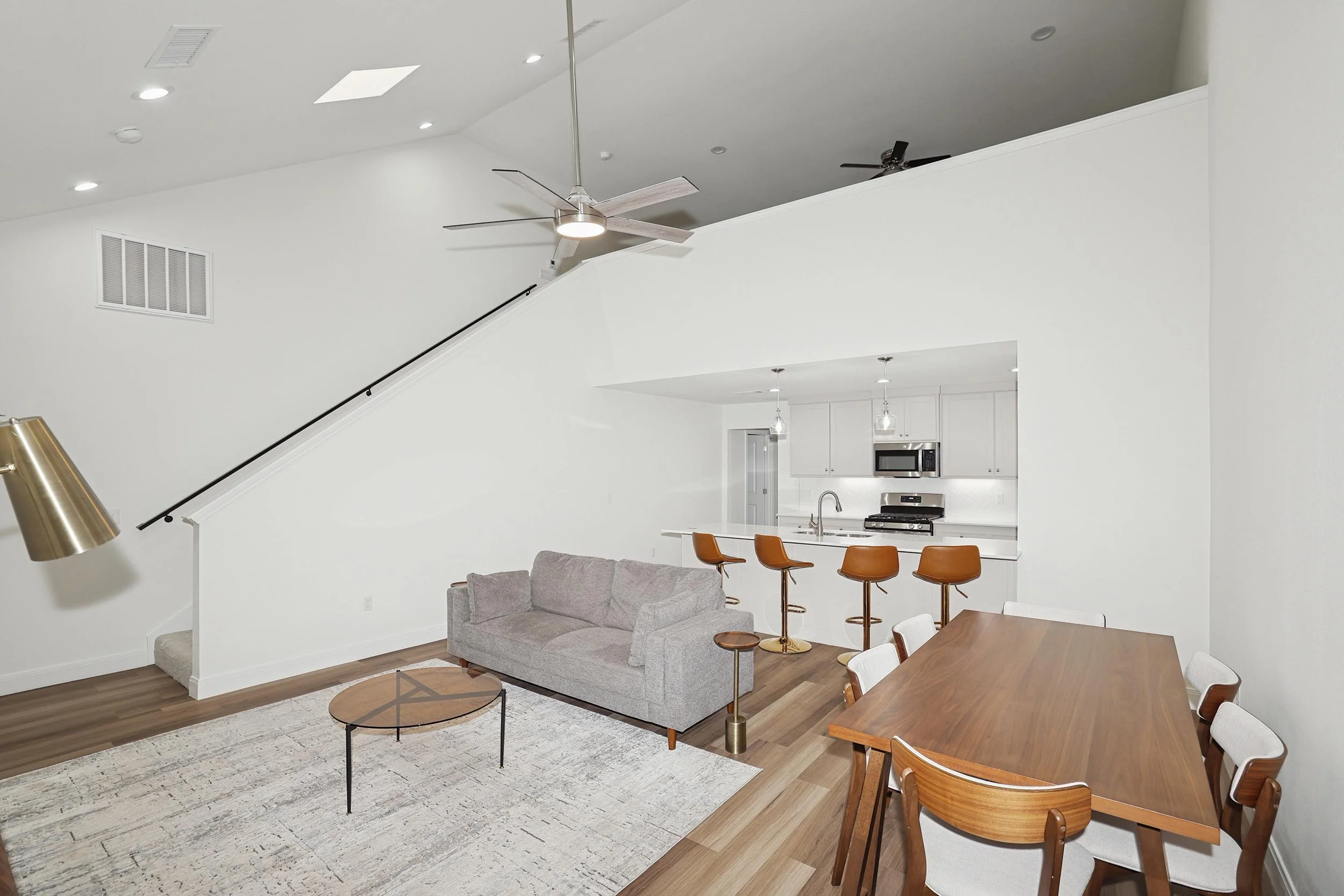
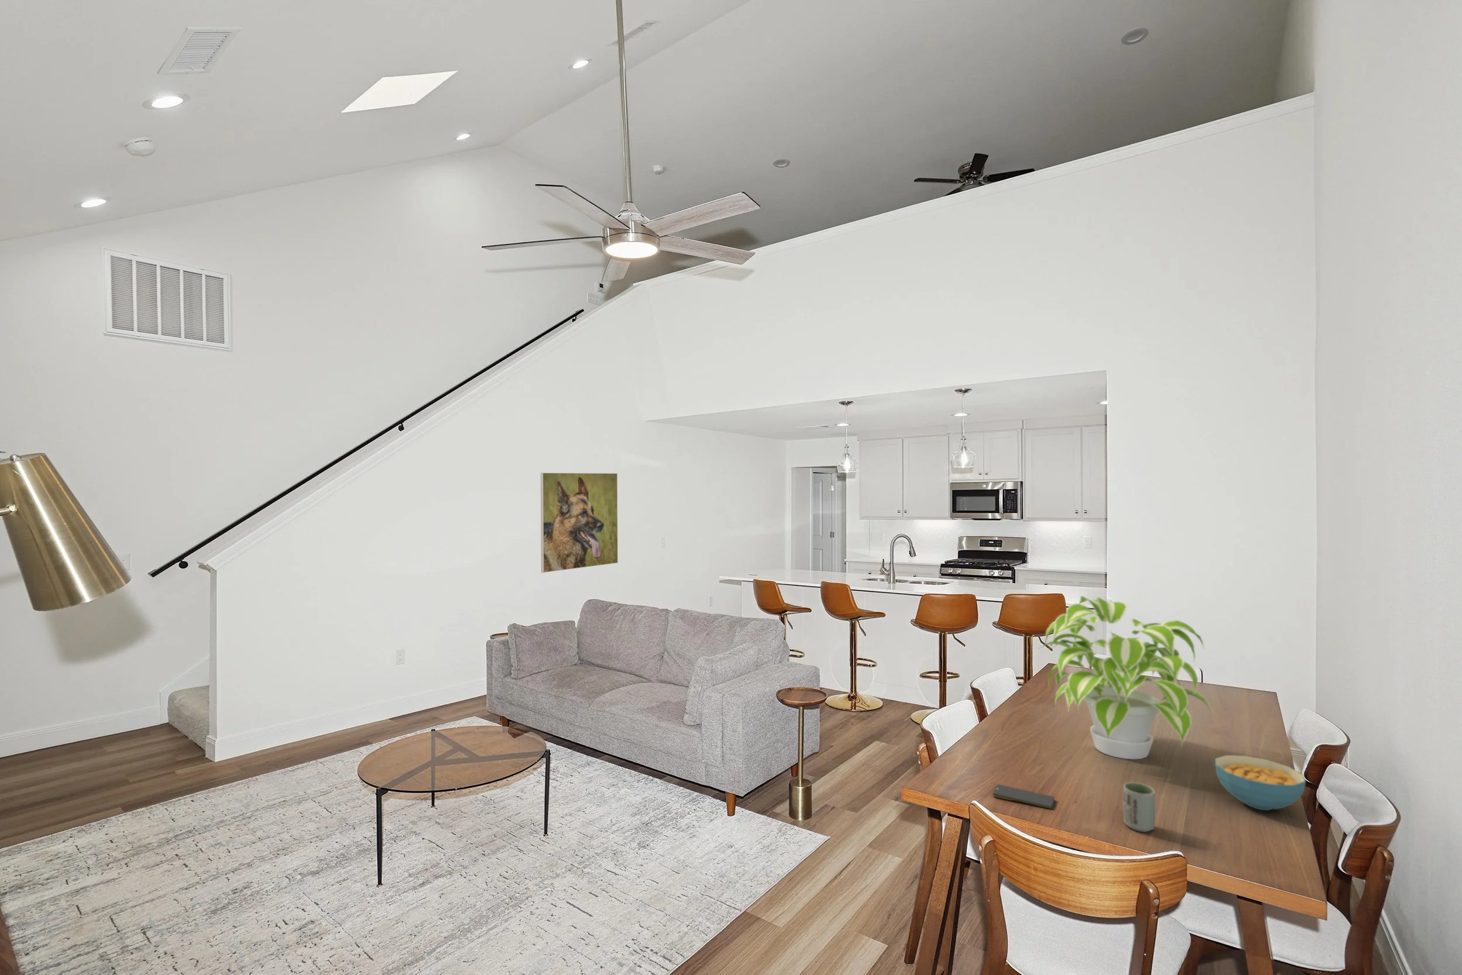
+ cereal bowl (1257, 787)
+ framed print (581, 520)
+ plant (1117, 676)
+ cup (1139, 807)
+ smartphone (1024, 797)
